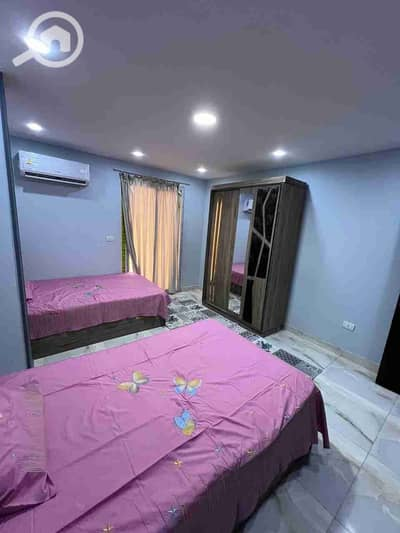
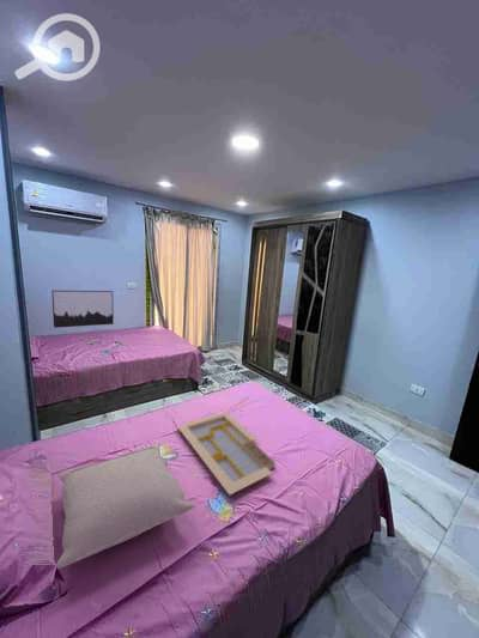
+ pillow (122, 490)
+ serving tray (226, 445)
+ wall art (84, 308)
